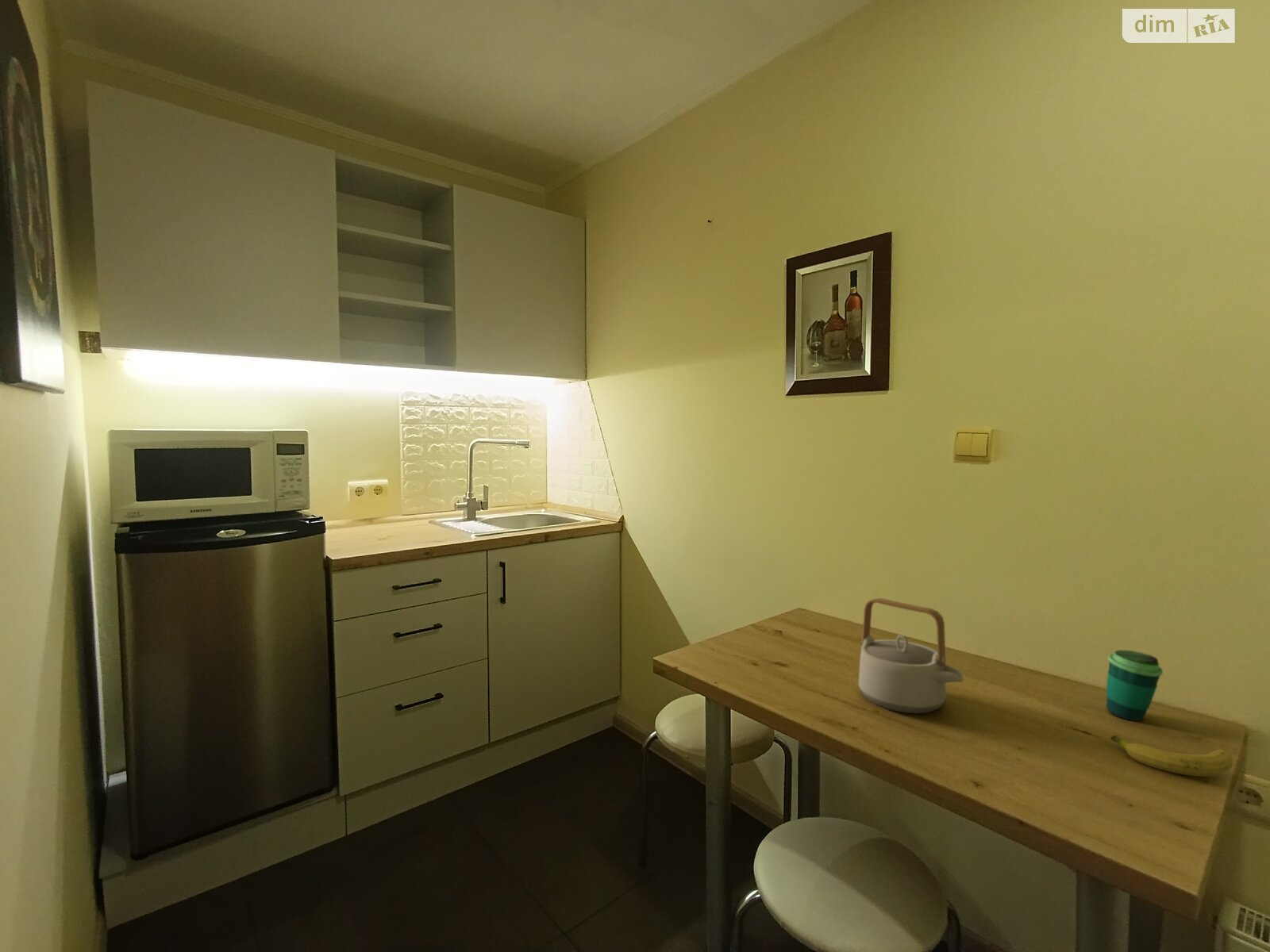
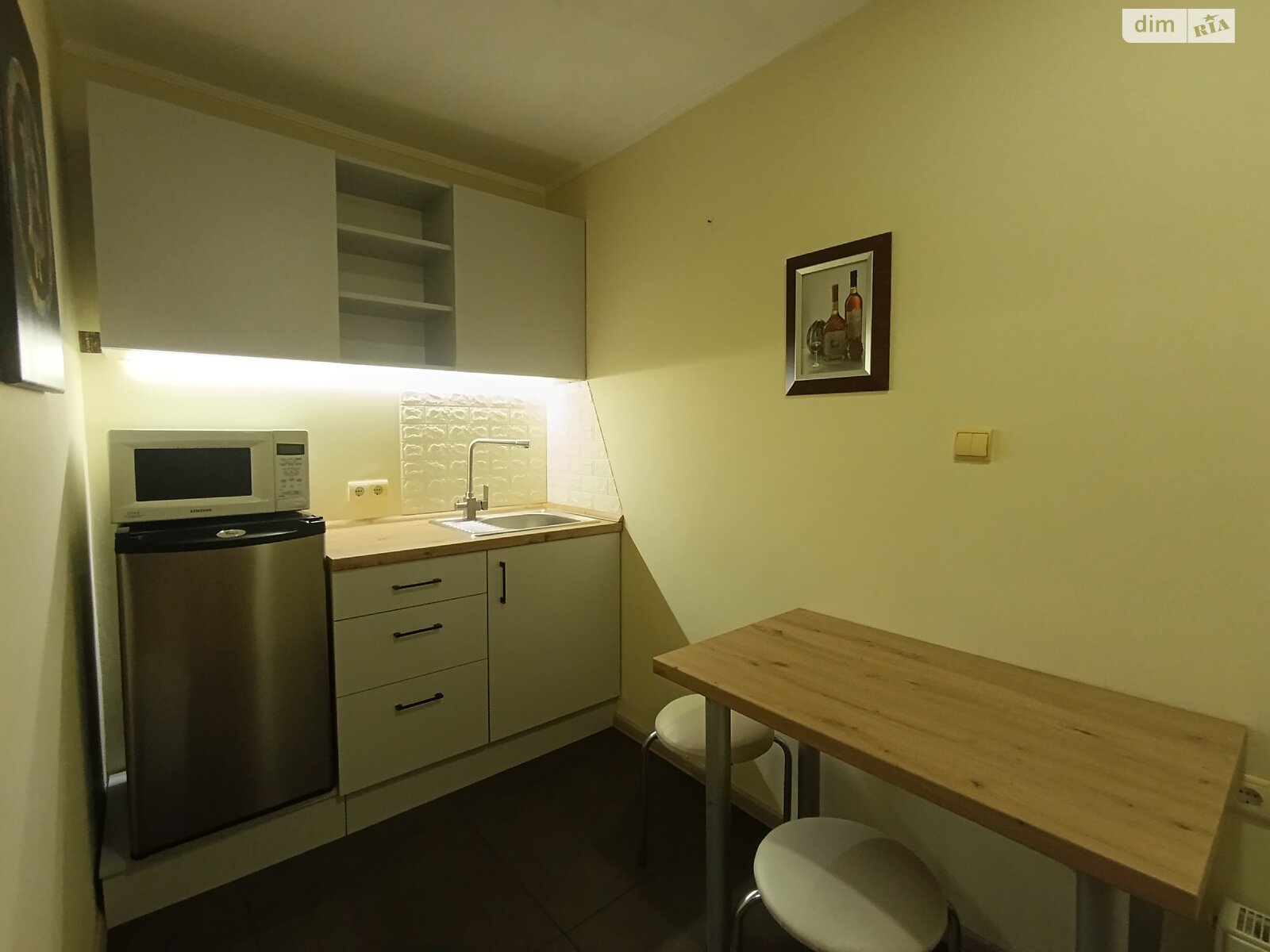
- teapot (909, 653)
- cup (1133, 685)
- fruit (1168, 751)
